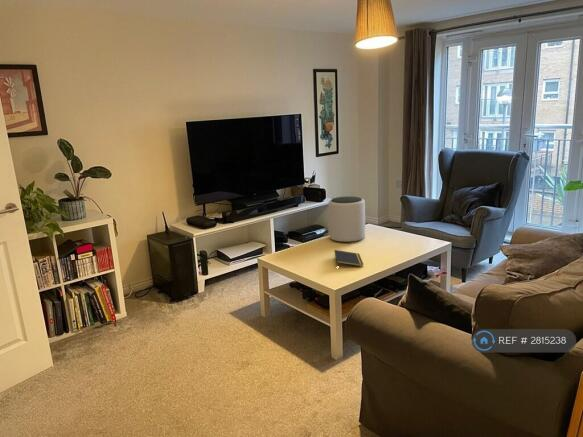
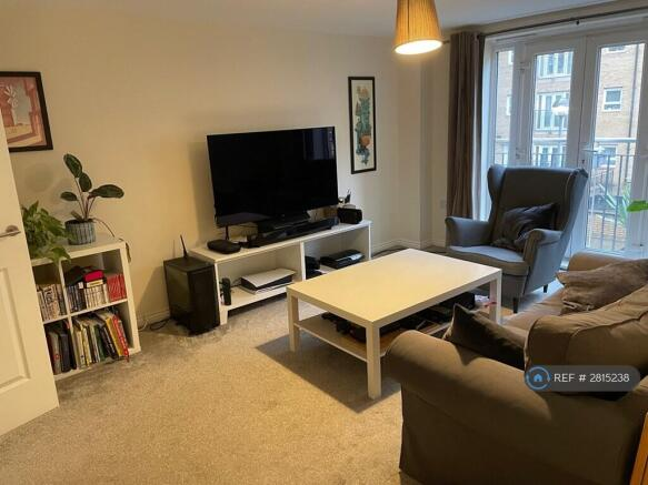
- plant pot (346, 218)
- notepad (348, 257)
